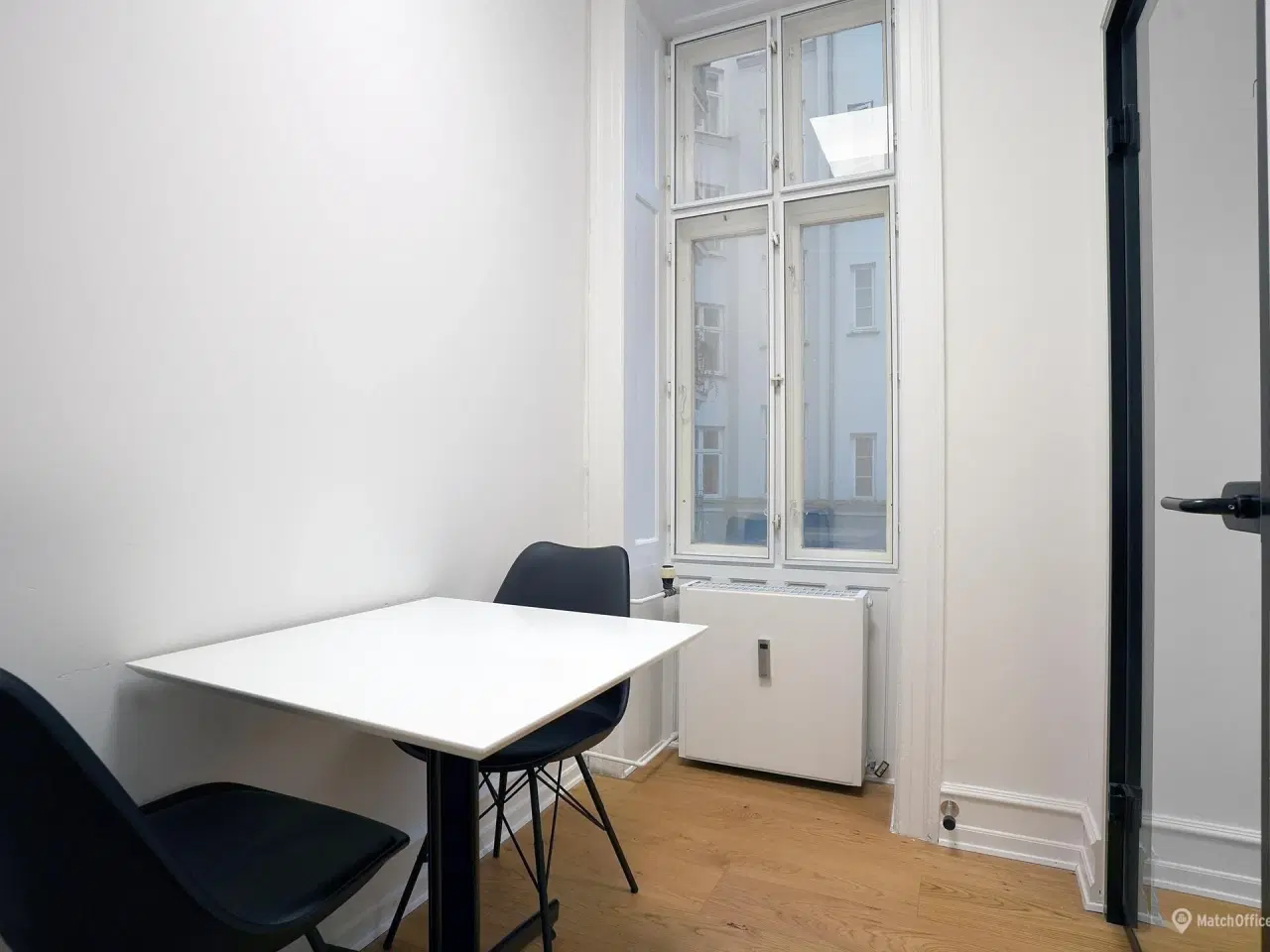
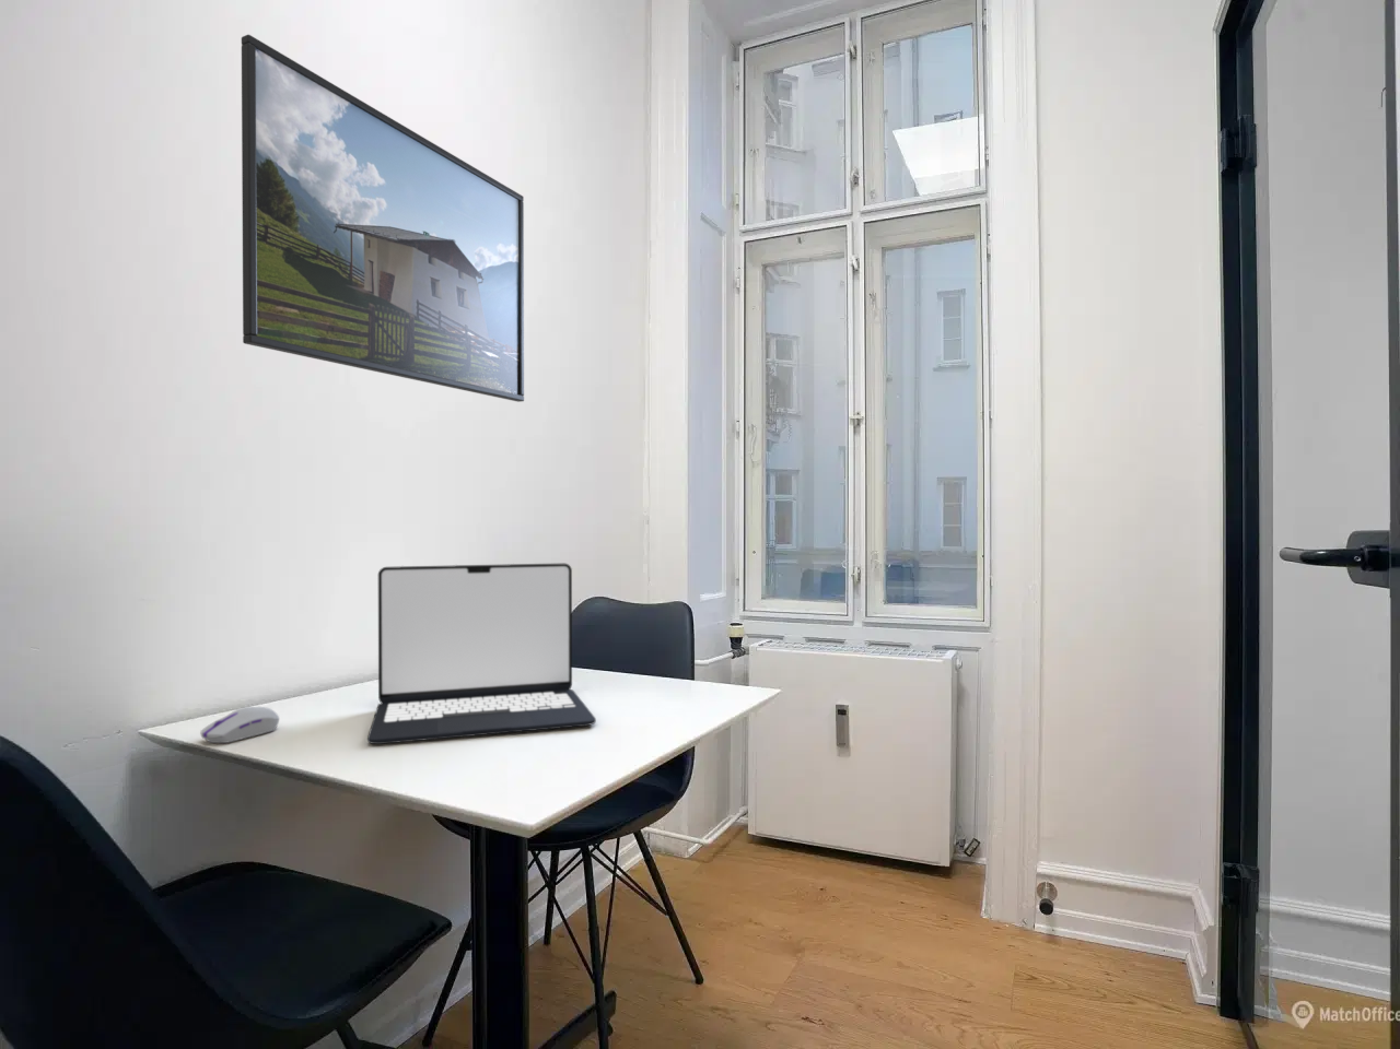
+ laptop (483, 642)
+ computer mouse (241, 721)
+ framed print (410, 255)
